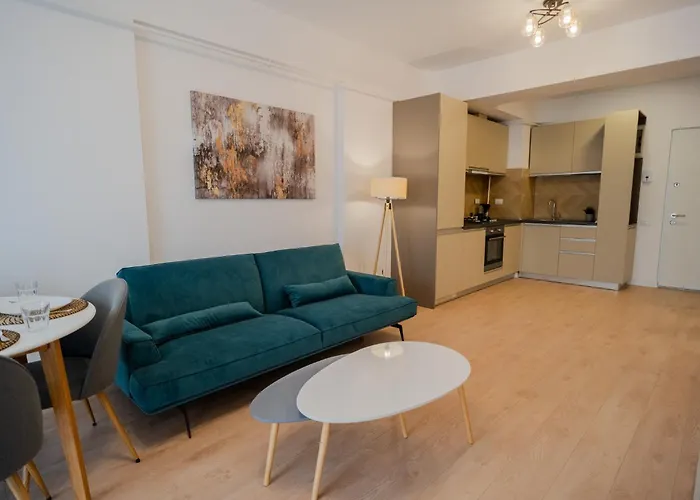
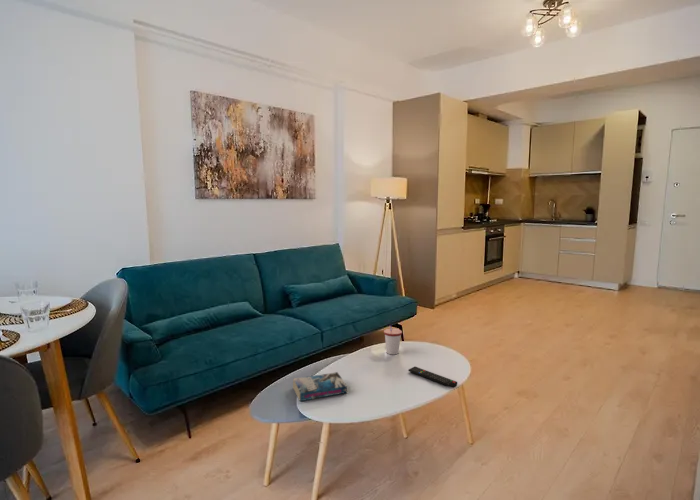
+ cup (392, 339)
+ book (319, 385)
+ remote control (432, 377)
